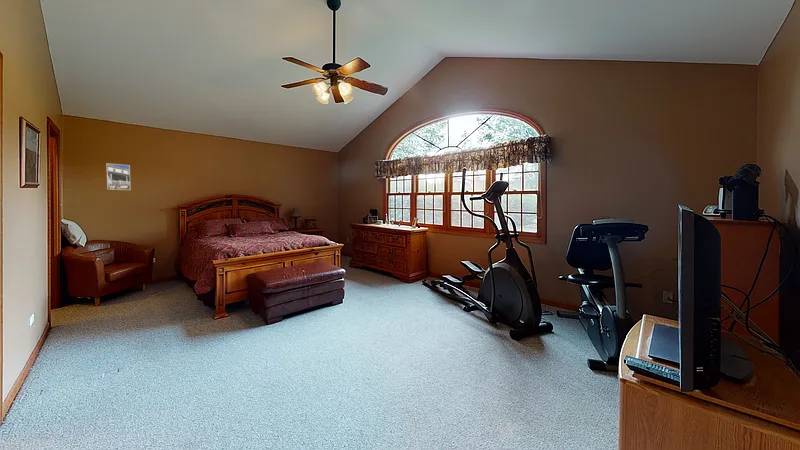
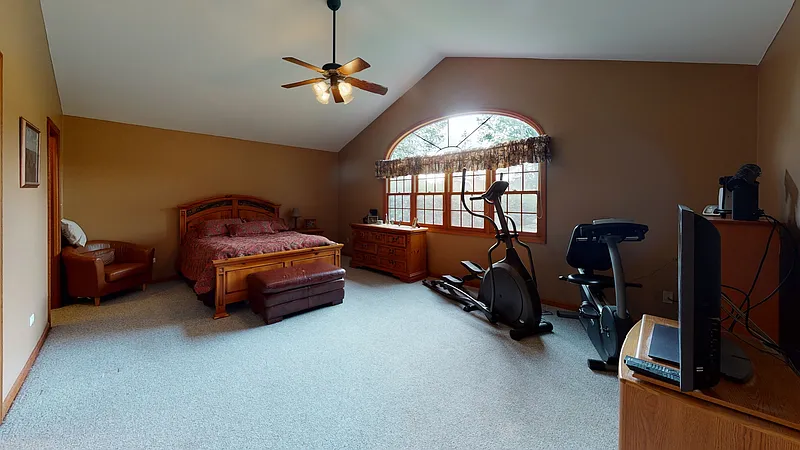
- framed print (118, 177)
